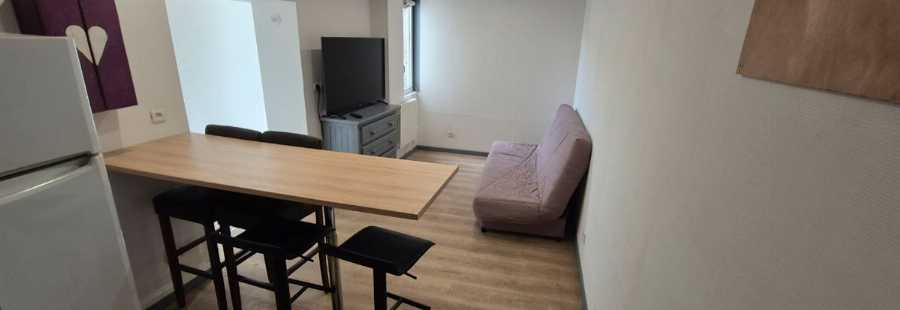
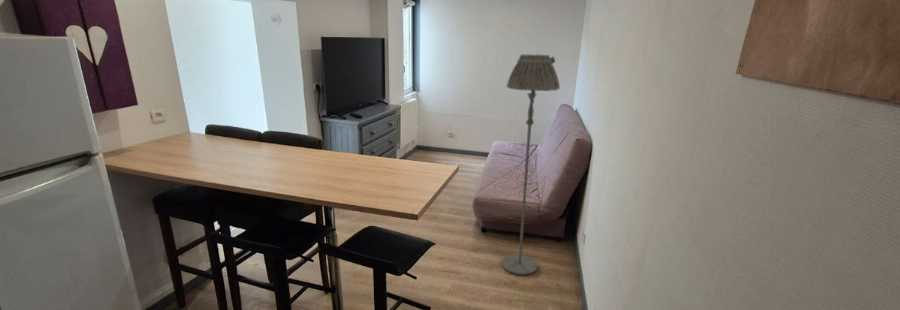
+ floor lamp (526, 167)
